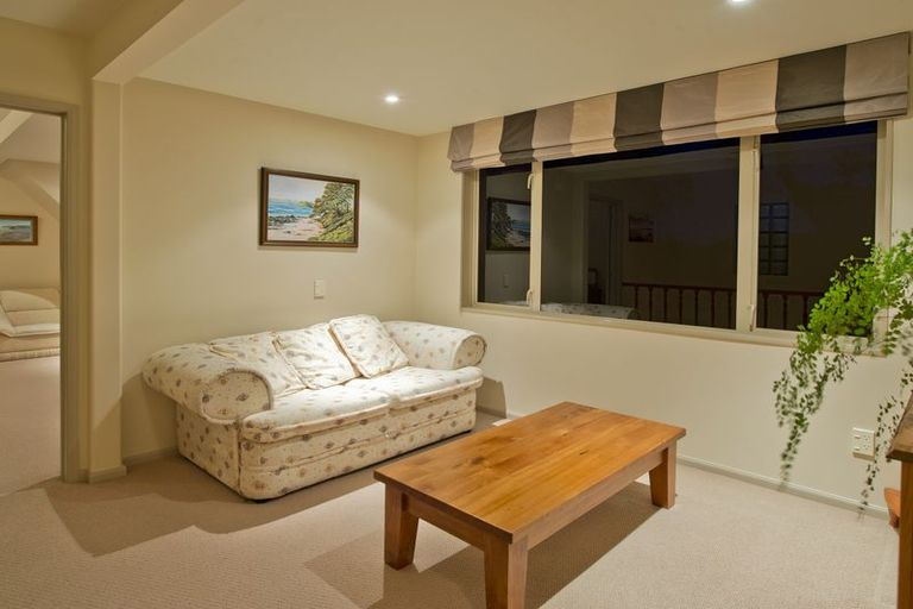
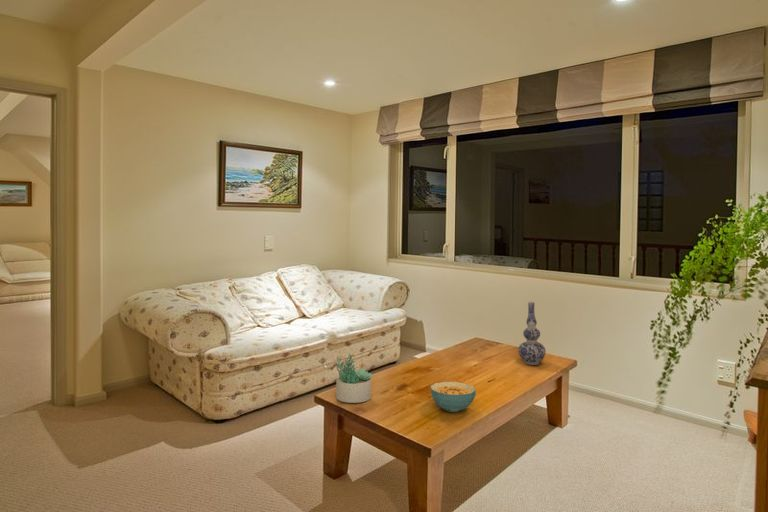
+ succulent plant (354, 375)
+ vase (532, 332)
+ cereal bowl (452, 399)
